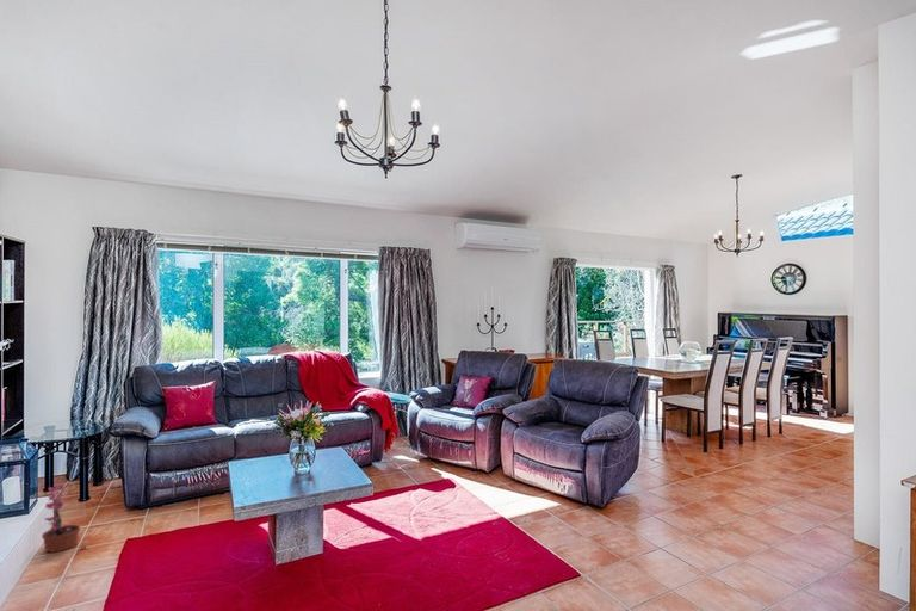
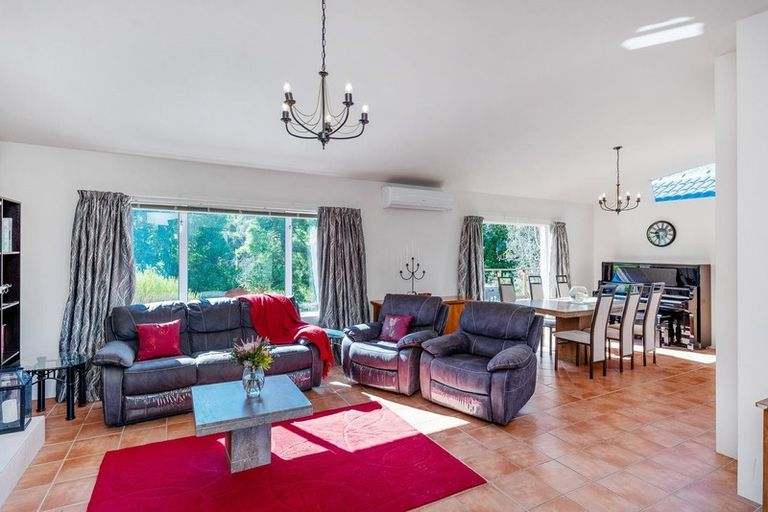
- potted plant (60, 518)
